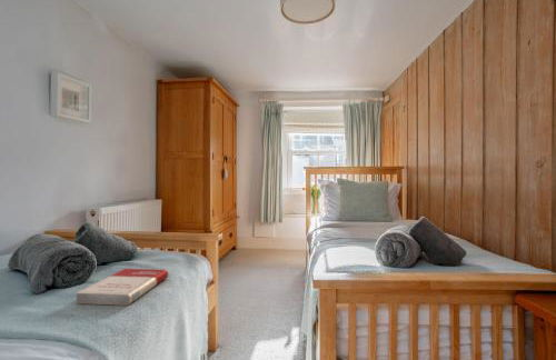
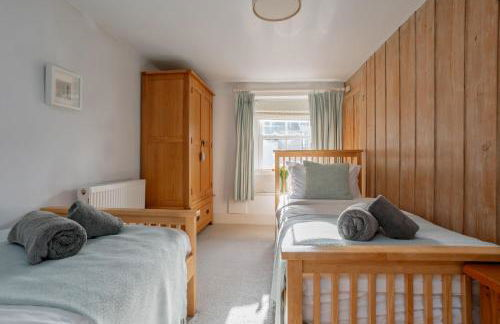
- book (127, 284)
